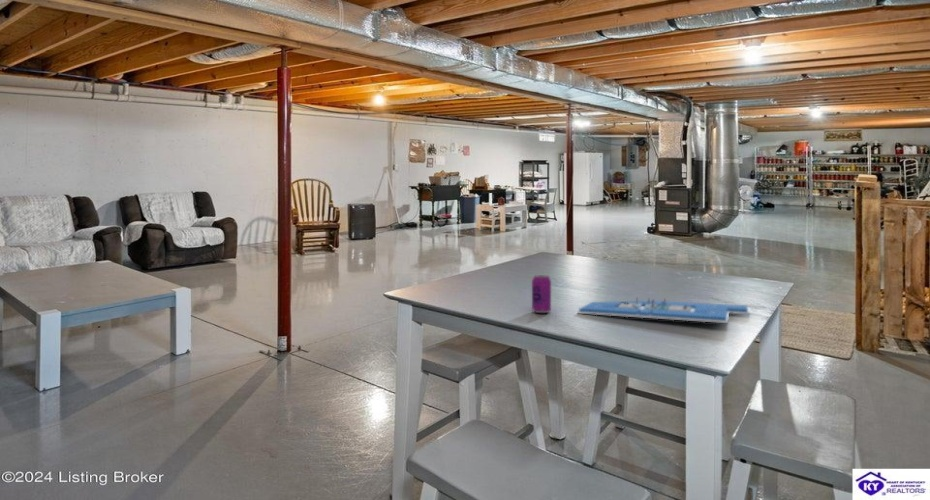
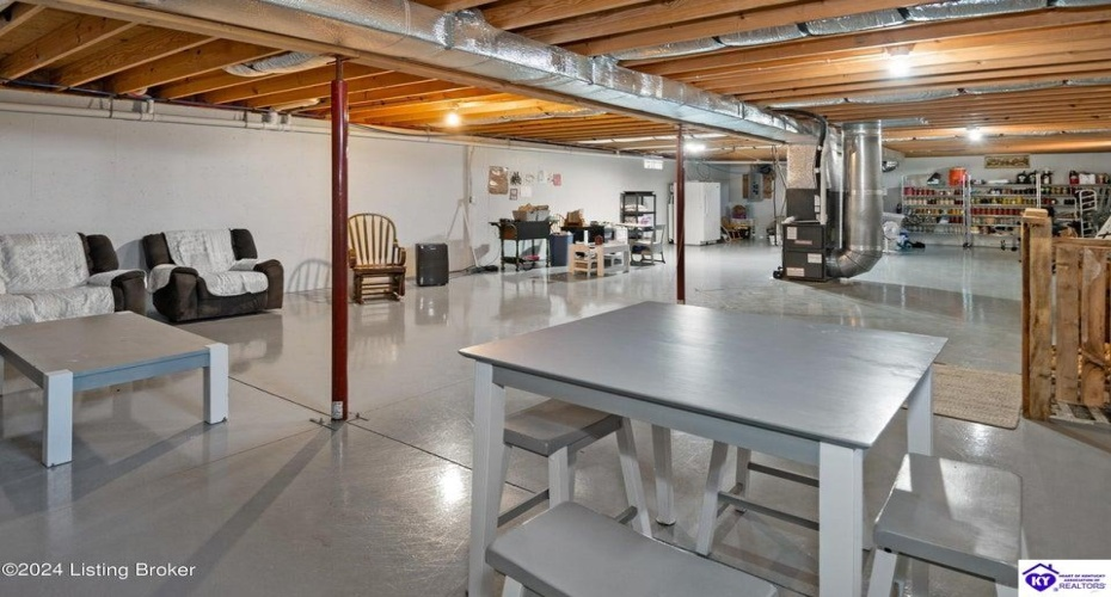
- beverage can (541, 293)
- board game (664, 305)
